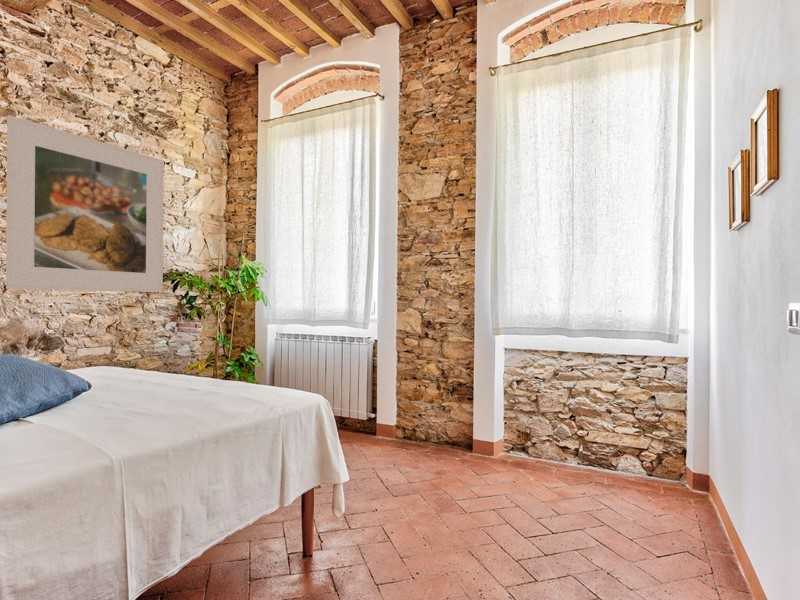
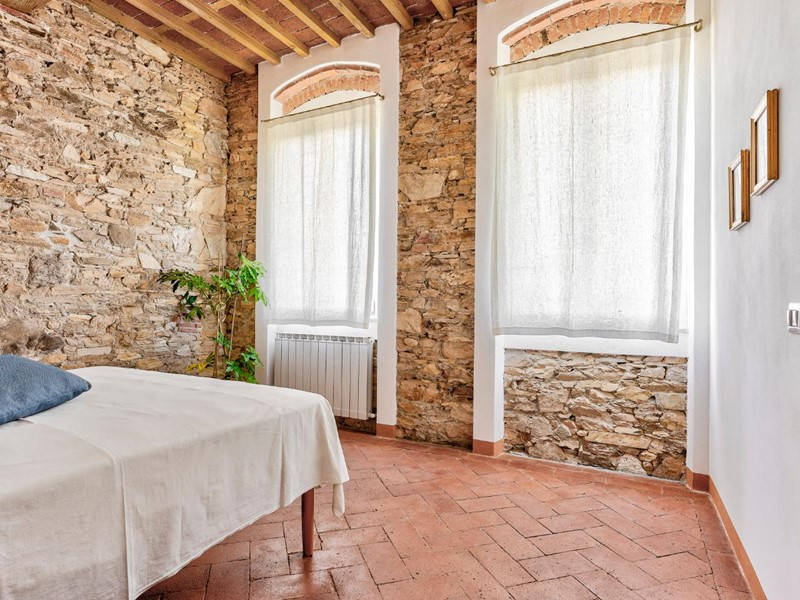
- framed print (95, 215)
